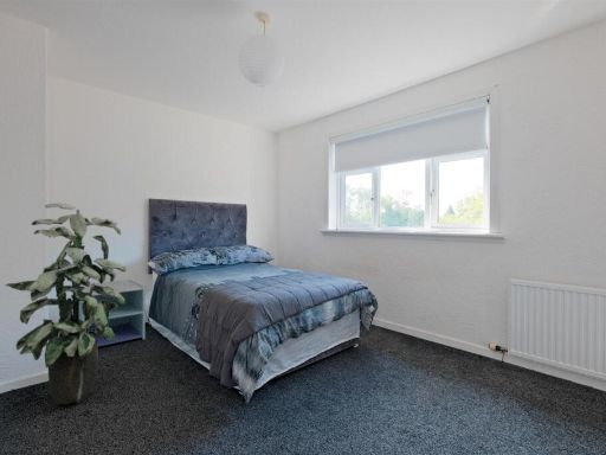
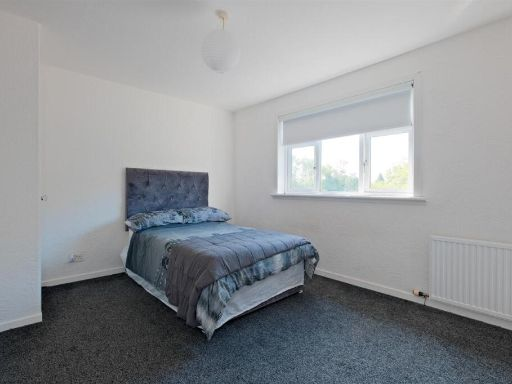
- indoor plant (70, 300)
- nightstand (109, 312)
